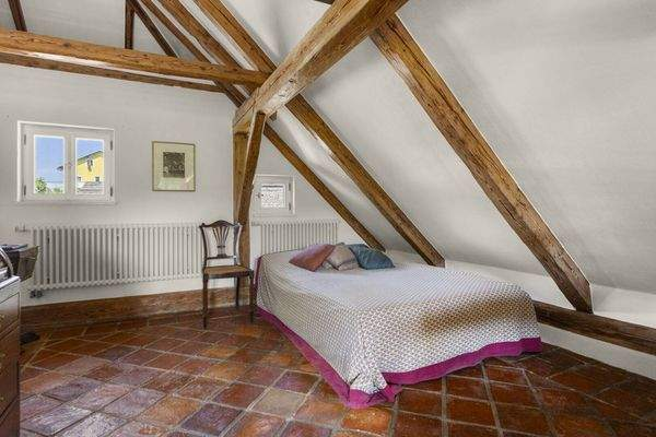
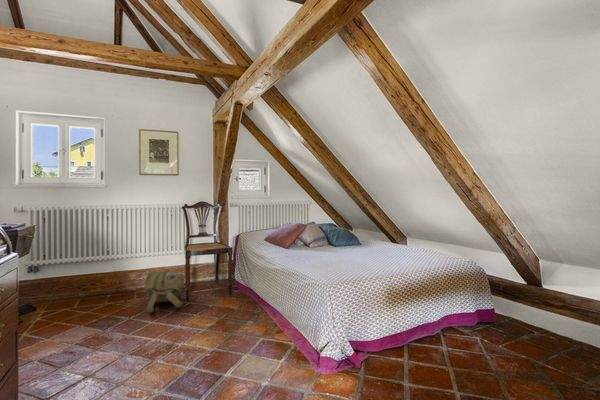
+ backpack (164, 289)
